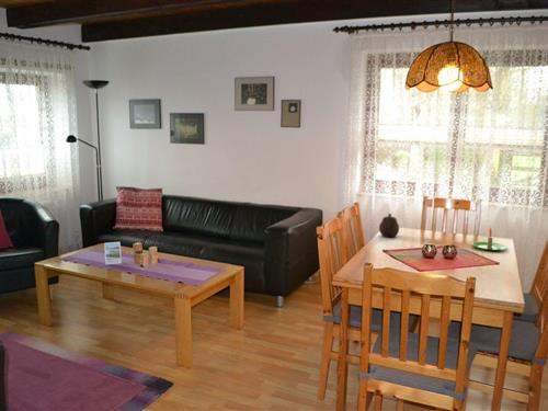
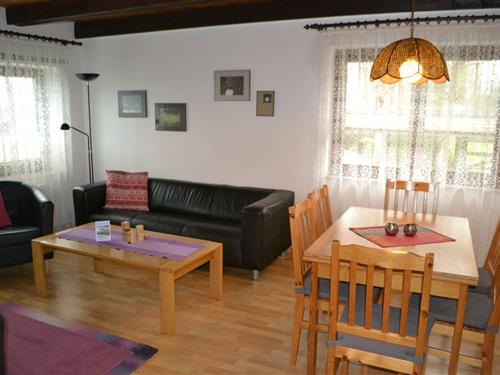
- teapot (389, 225)
- candle (490, 237)
